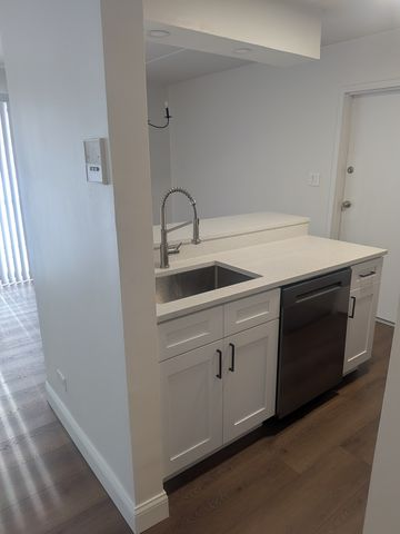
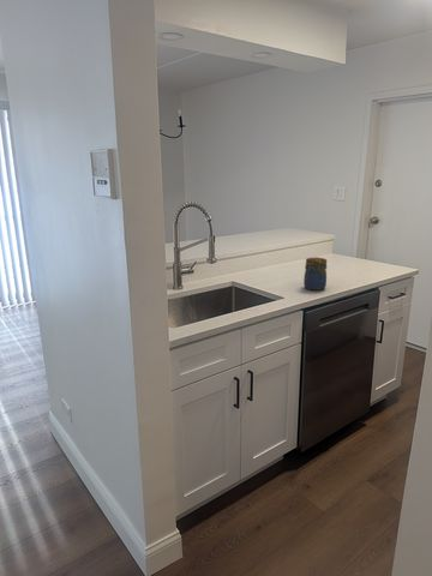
+ jar (314, 272)
